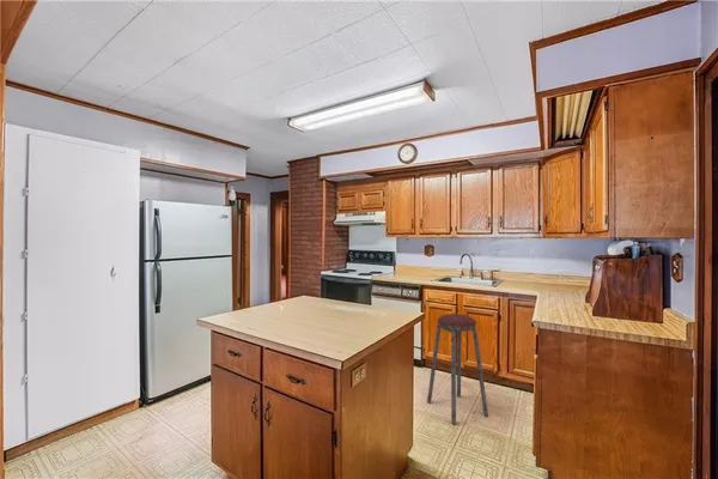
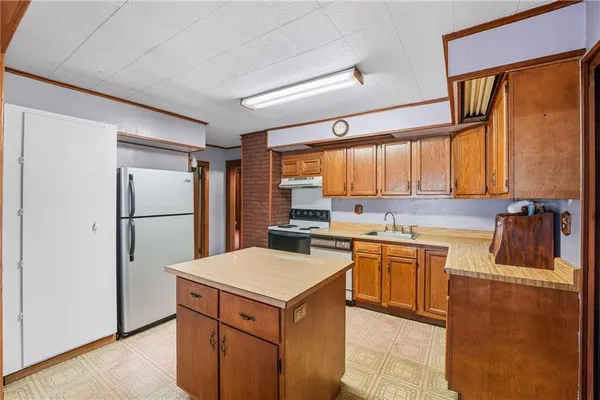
- music stool (455, 362)
